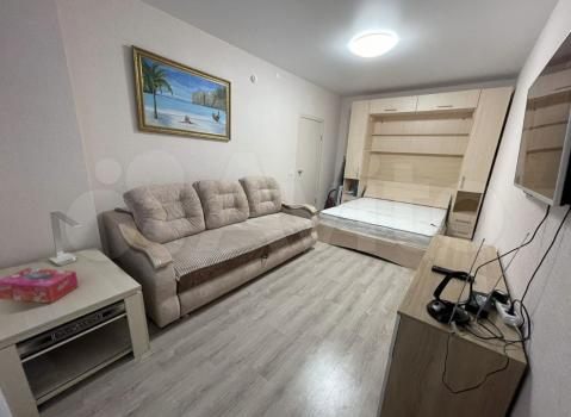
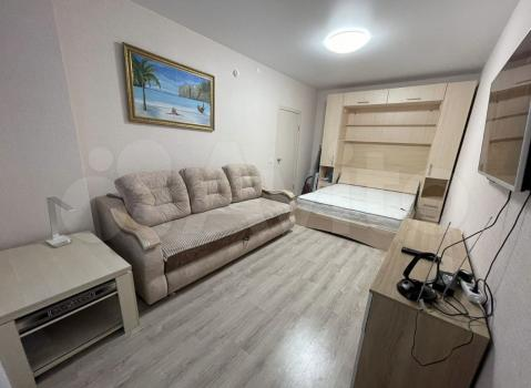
- tissue box (39, 284)
